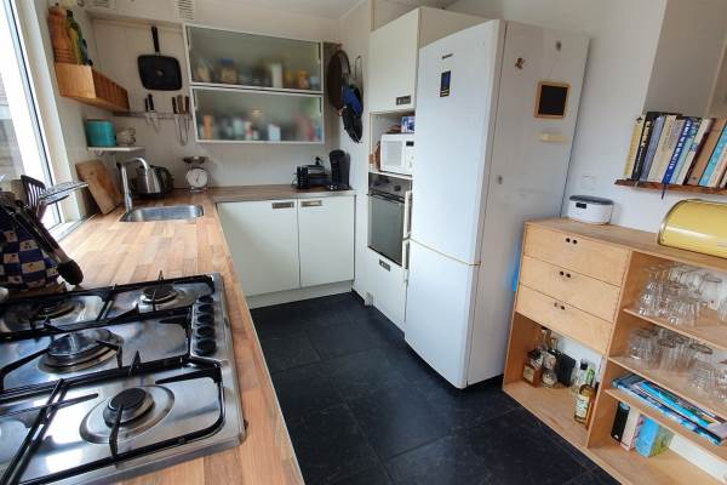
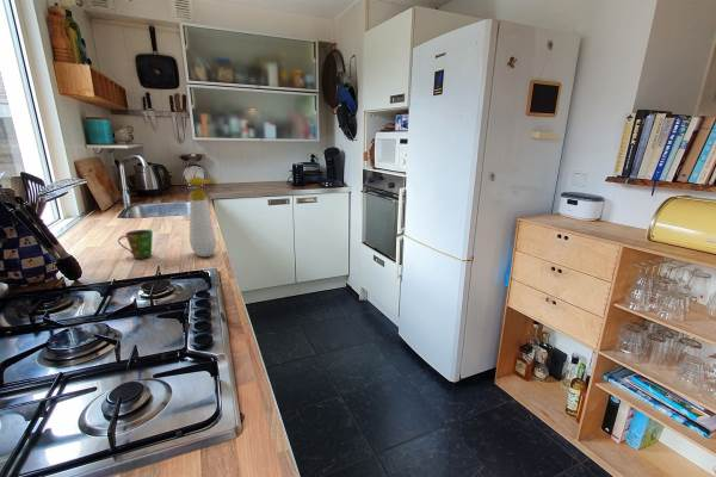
+ cup (136, 244)
+ soap bottle (203, 216)
